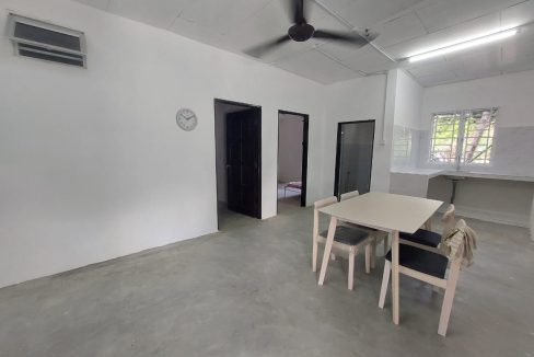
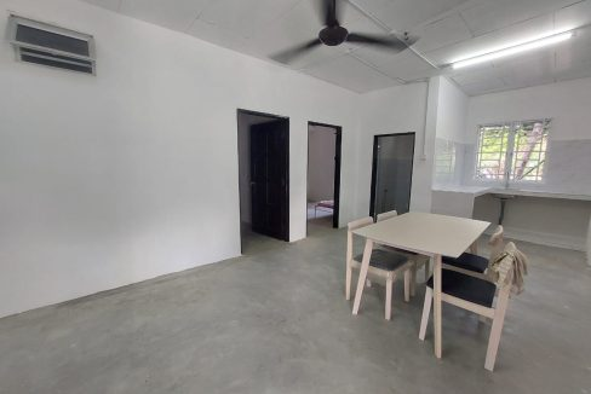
- wall clock (187, 119)
